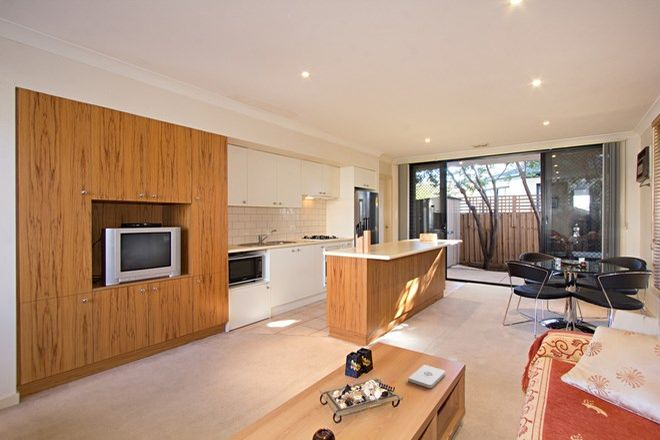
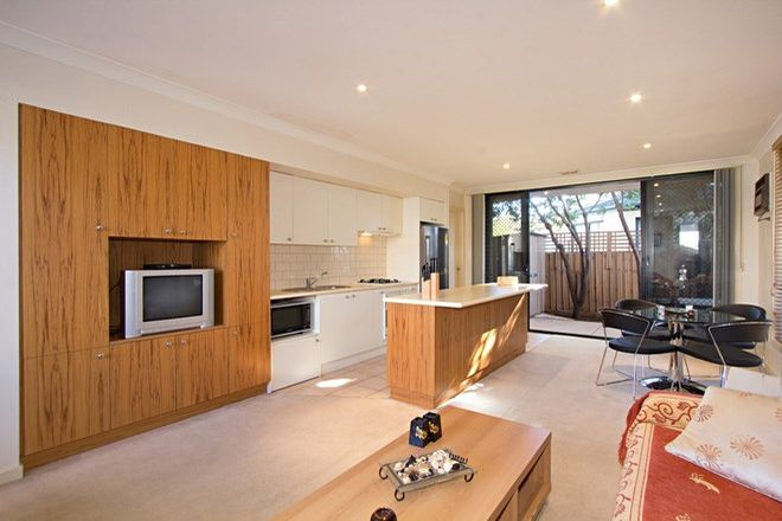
- notepad (427, 375)
